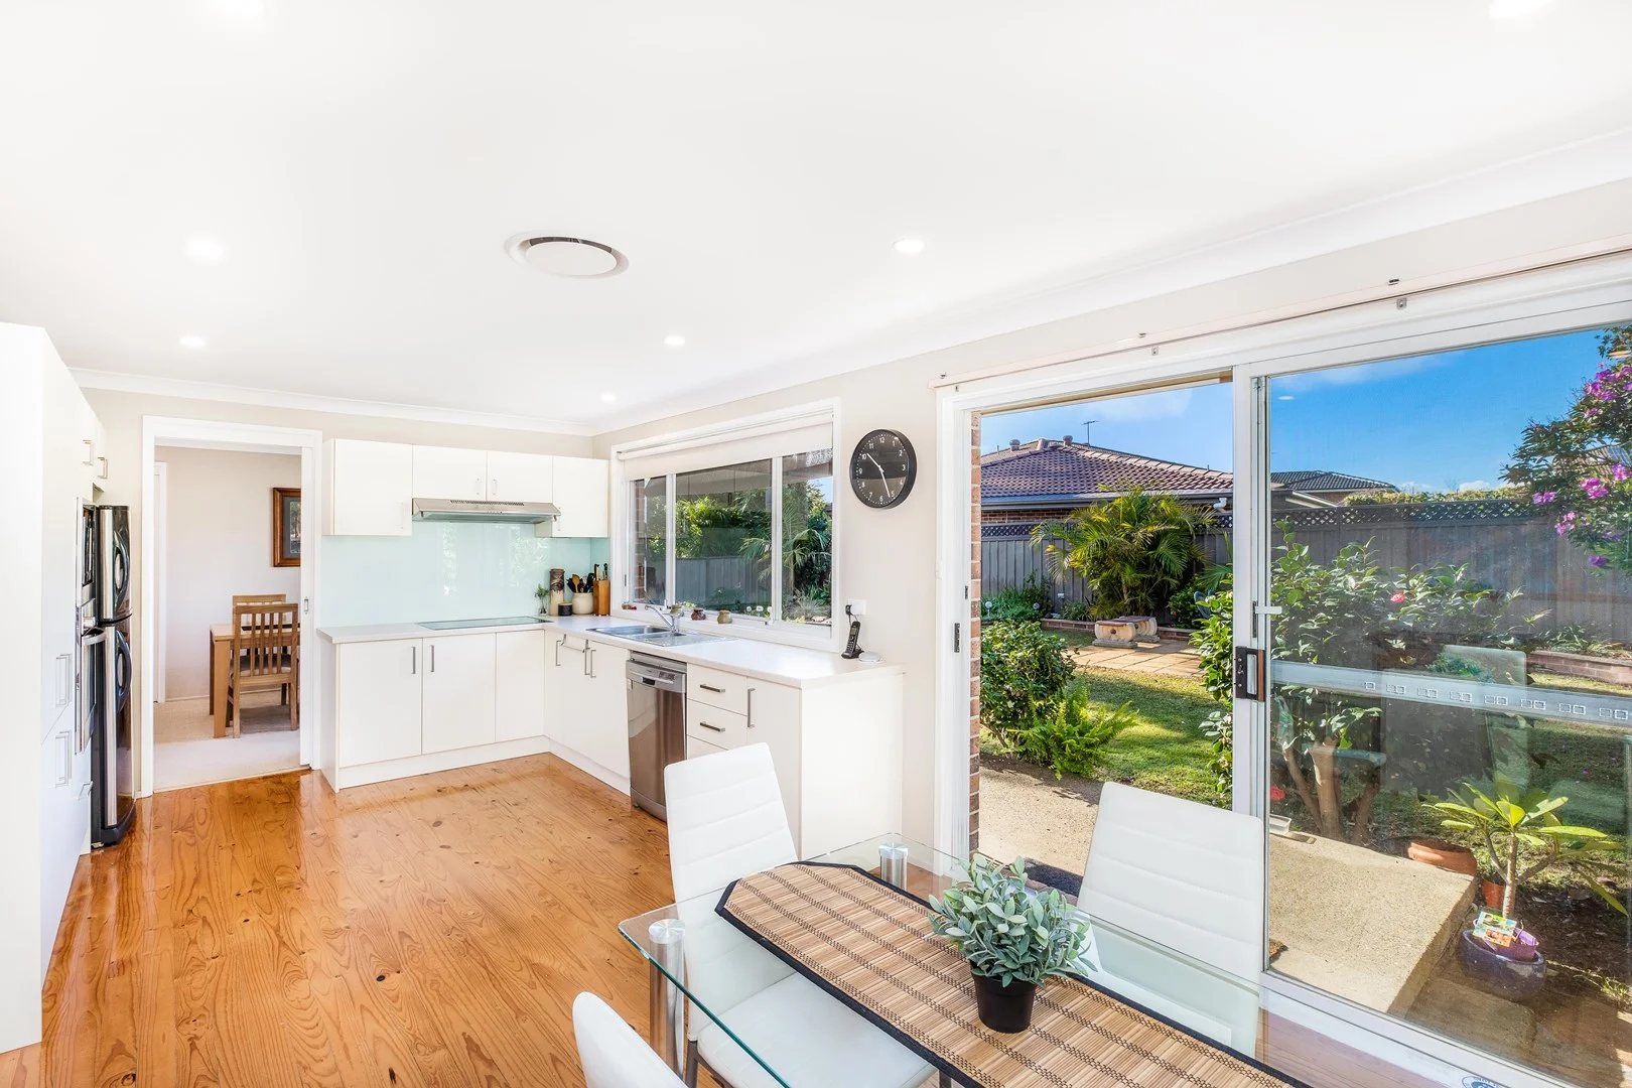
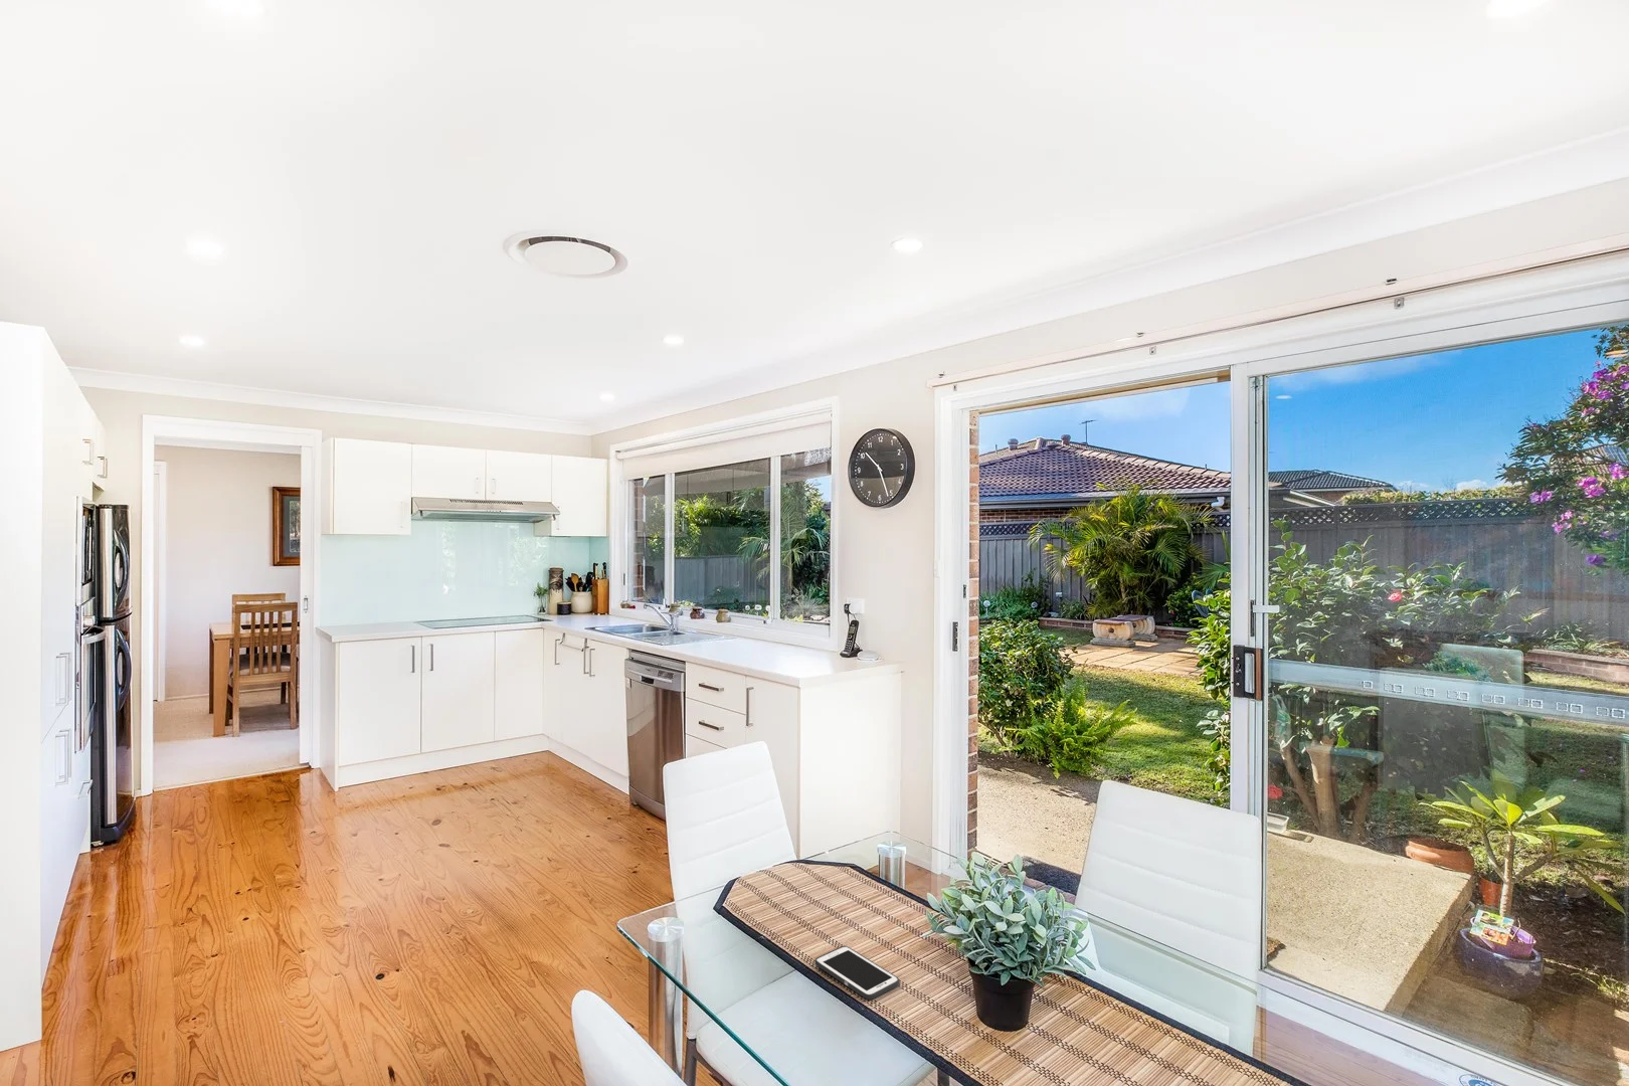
+ cell phone (856, 971)
